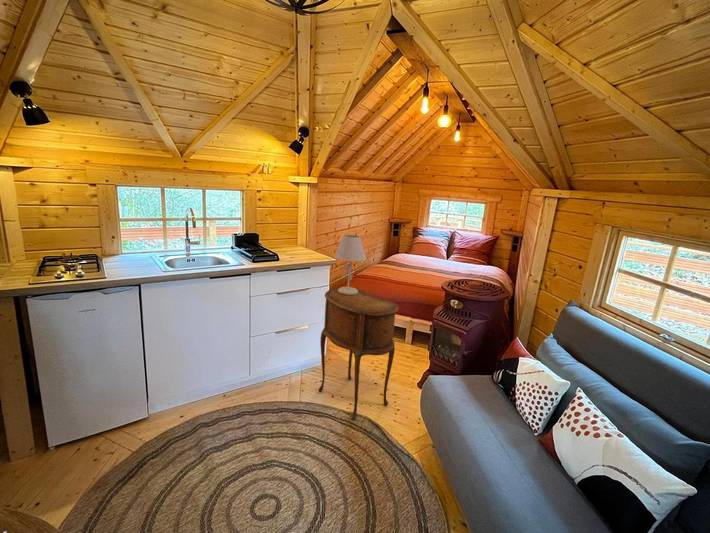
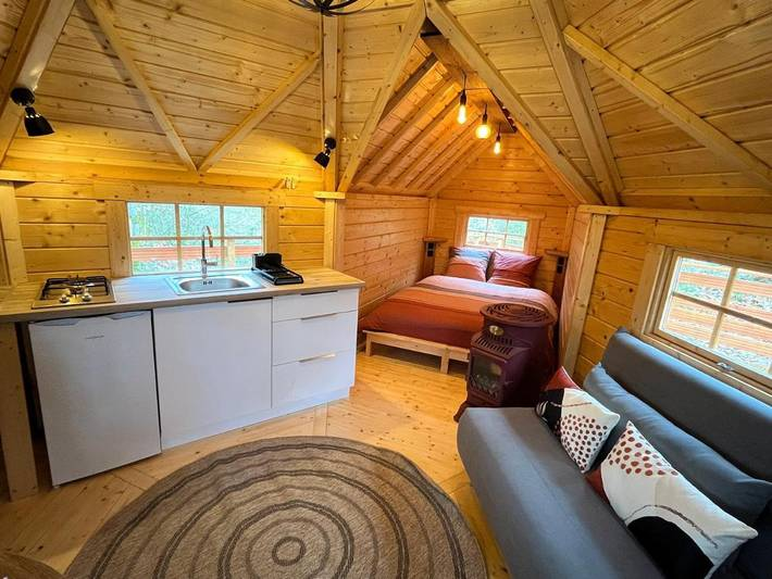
- table lamp (349, 264)
- side table (354, 350)
